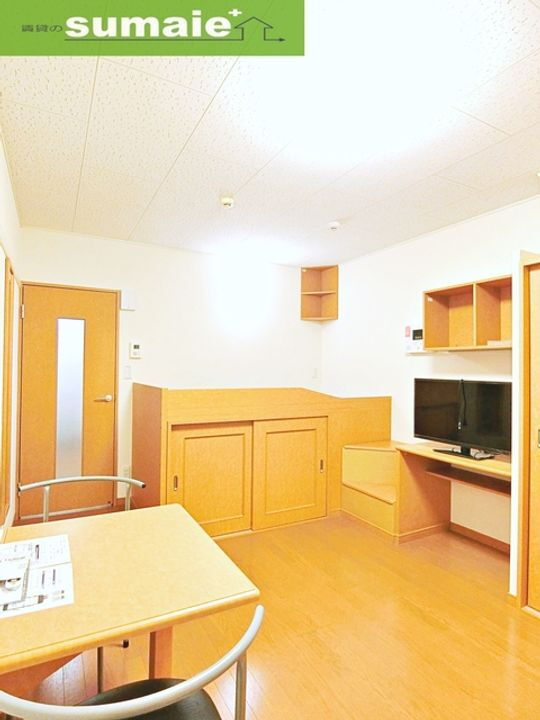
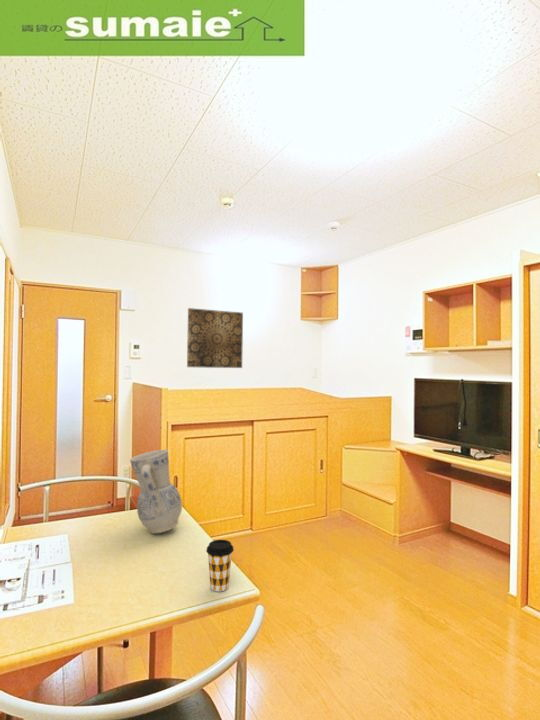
+ wall art (215, 339)
+ vase (156, 490)
+ coffee cup (219, 565)
